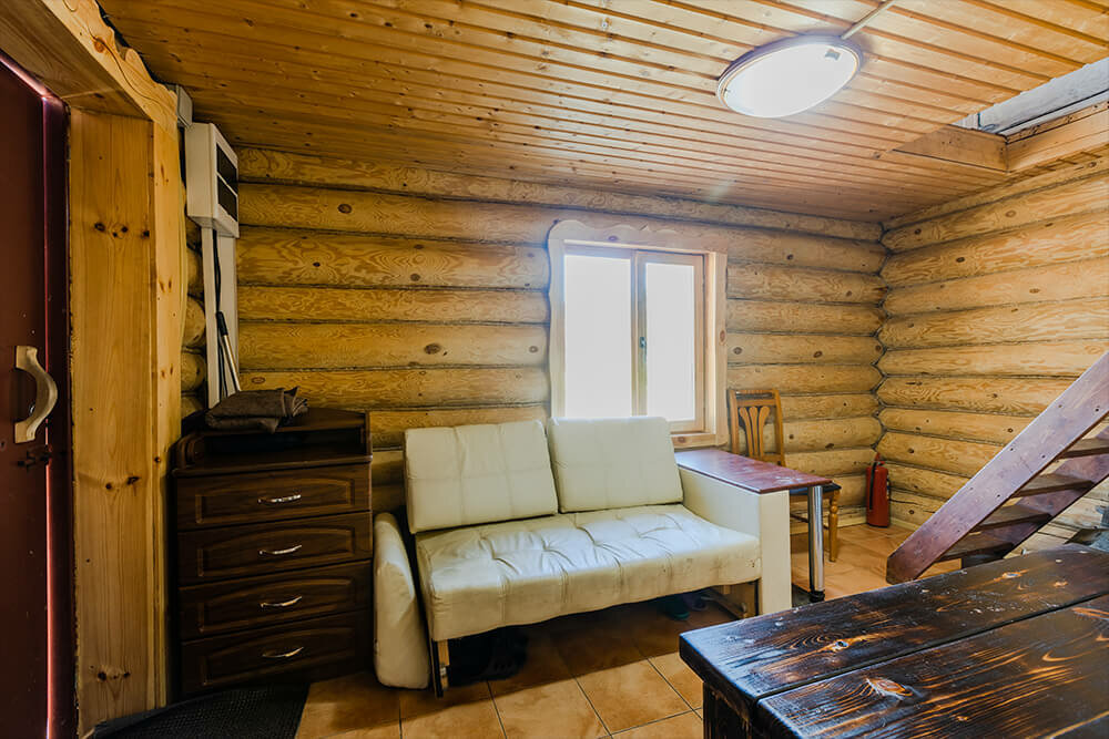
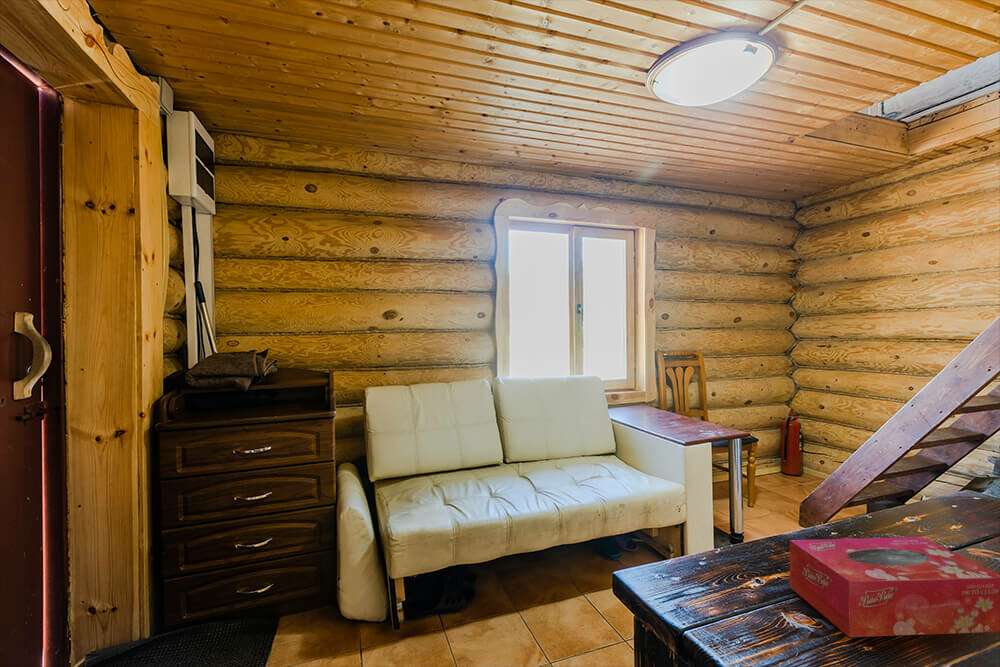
+ tissue box (888, 582)
